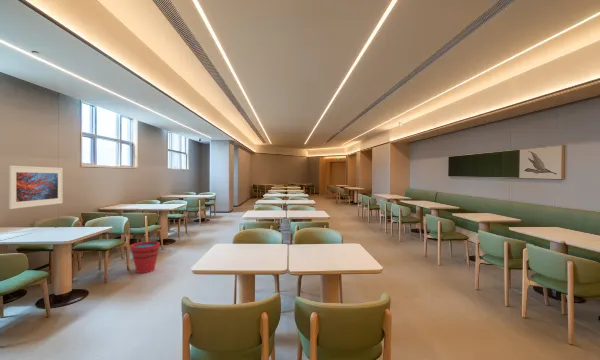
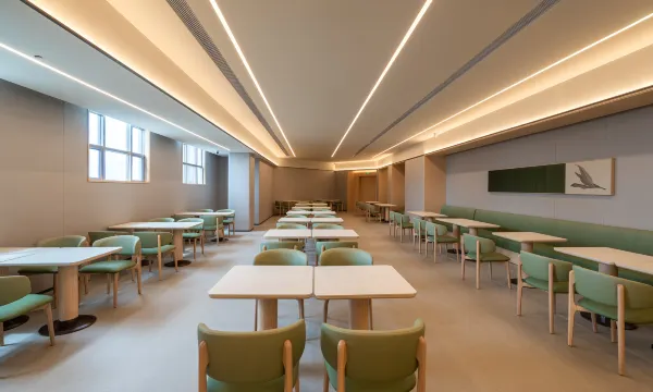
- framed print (38, 186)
- bucket (145, 257)
